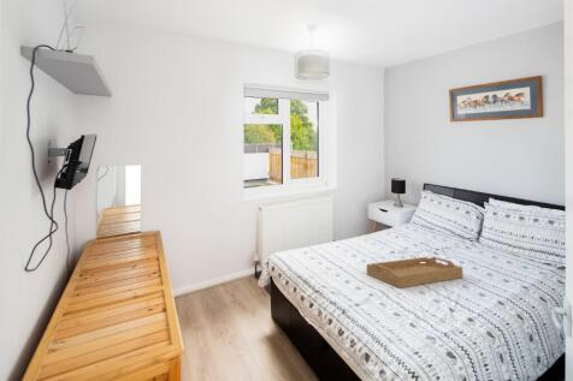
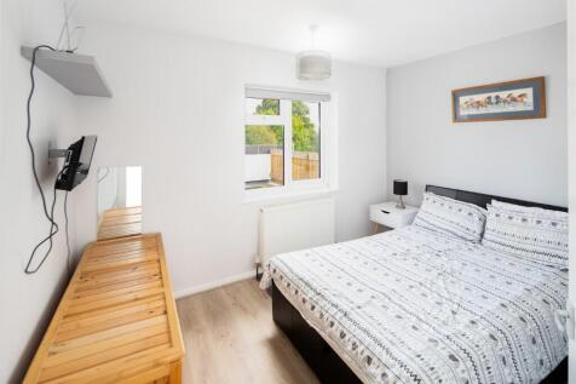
- serving tray (413, 269)
